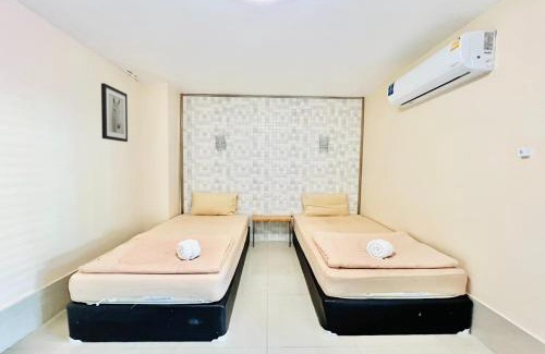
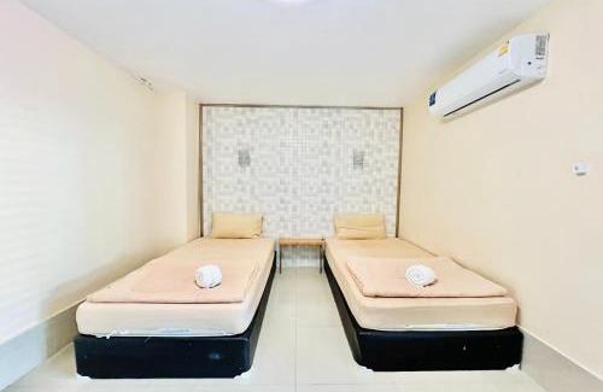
- wall art (114, 114)
